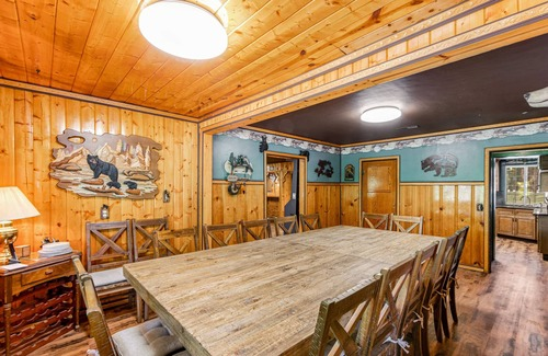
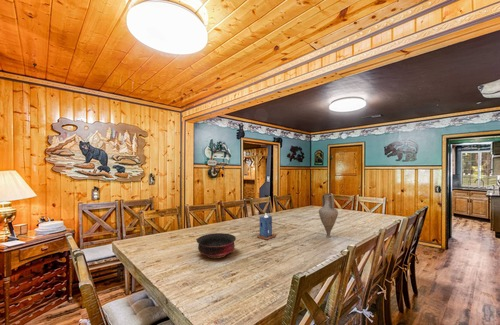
+ bowl (216, 246)
+ vase (328, 215)
+ candle (266, 224)
